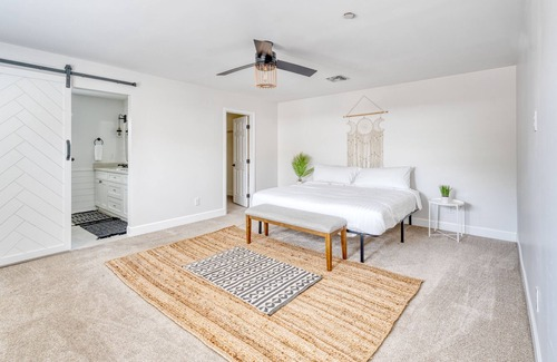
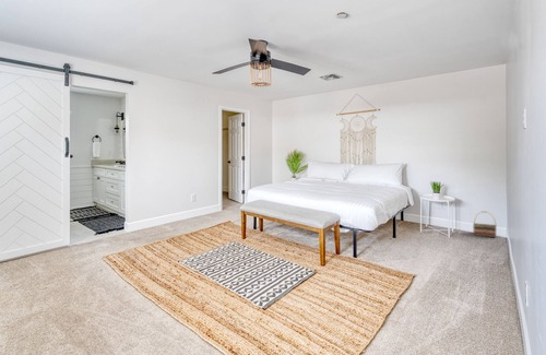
+ basket (484, 224)
